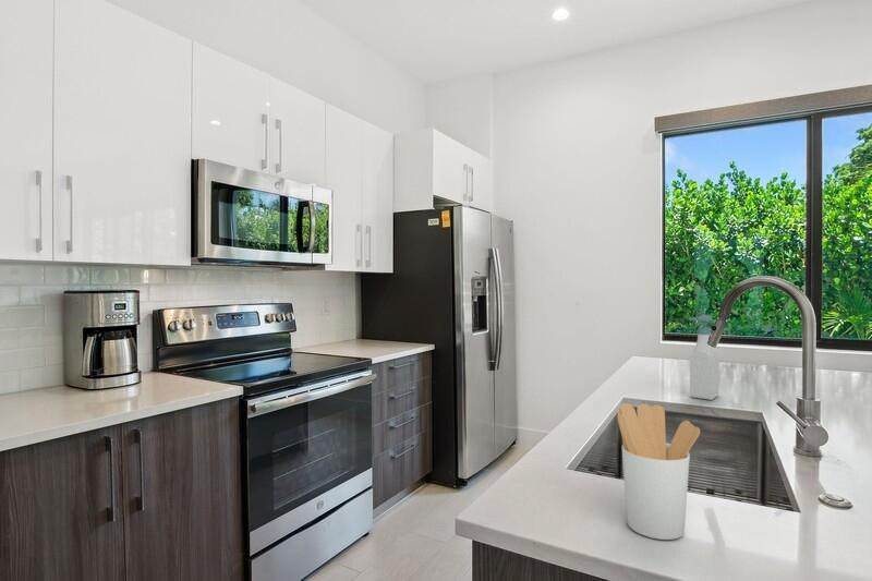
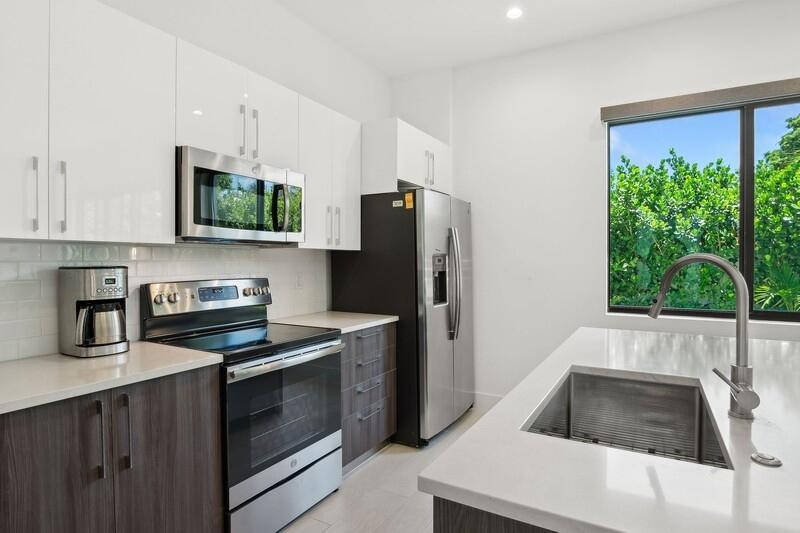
- soap bottle (701, 354)
- utensil holder (650, 463)
